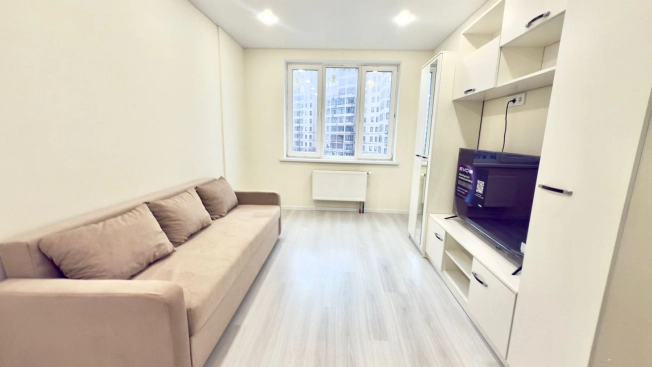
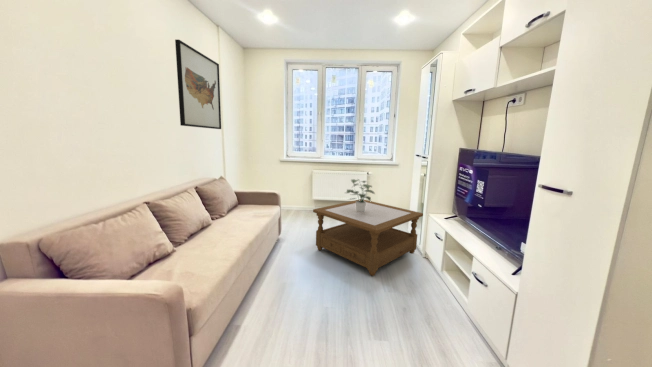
+ wall art (201, 91)
+ potted plant (361, 195)
+ coffee table (366, 231)
